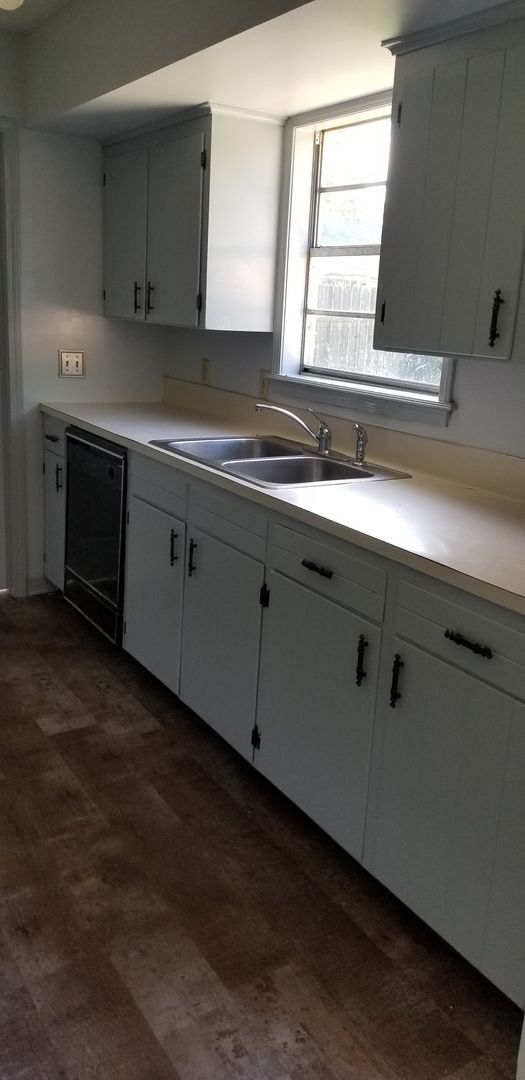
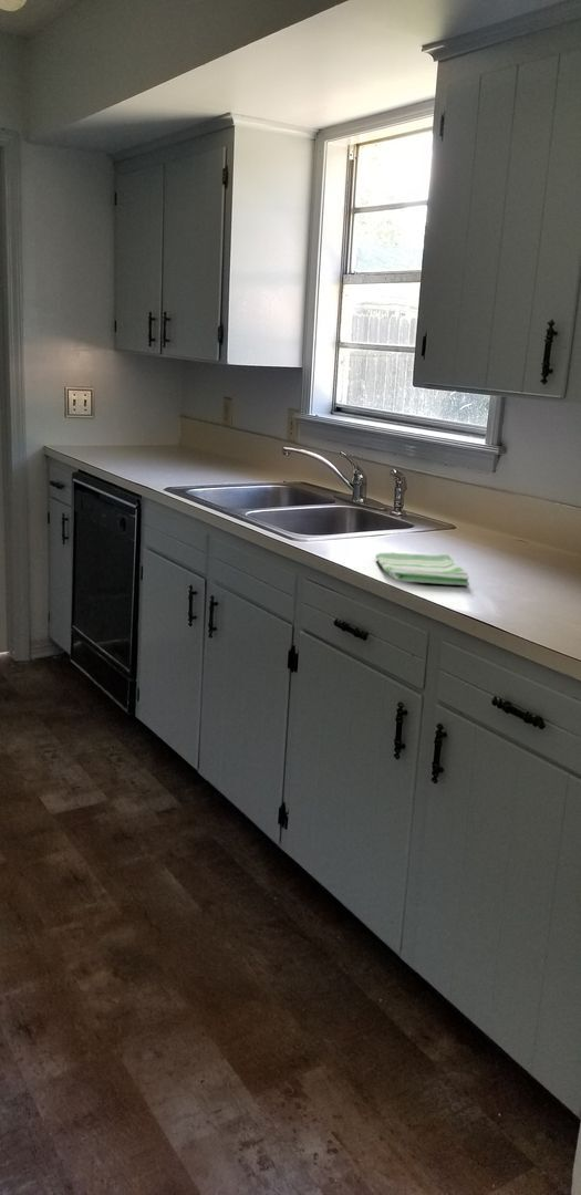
+ dish towel (422, 567)
